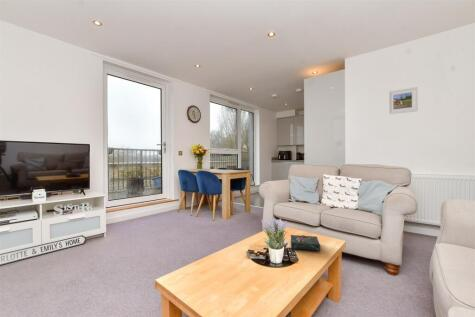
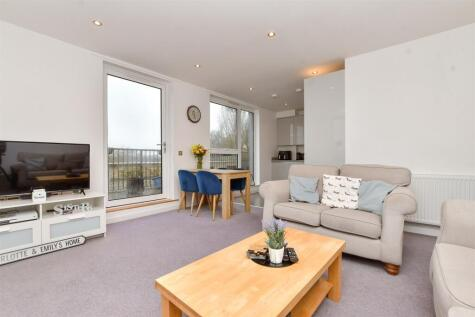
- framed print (402, 101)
- book (304, 242)
